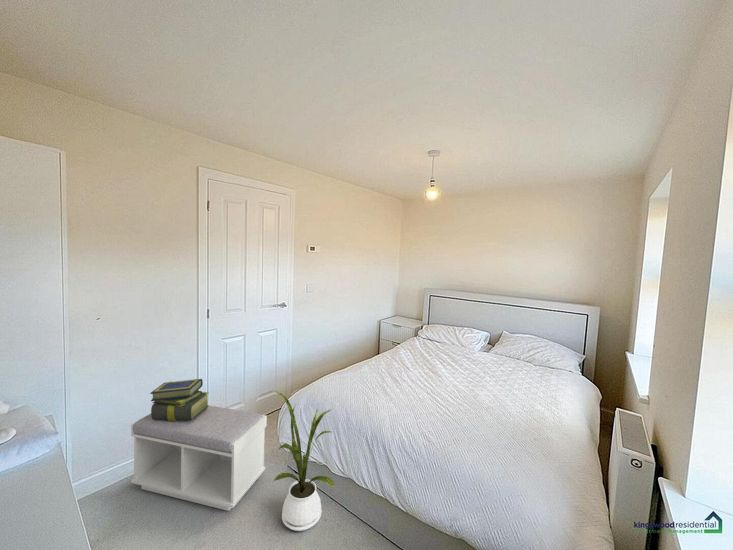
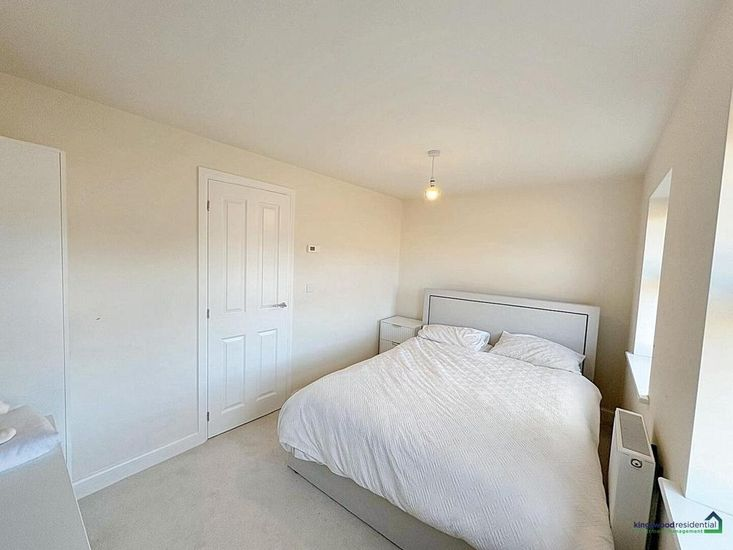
- house plant (300, 457)
- stack of books (179, 399)
- bench (201, 450)
